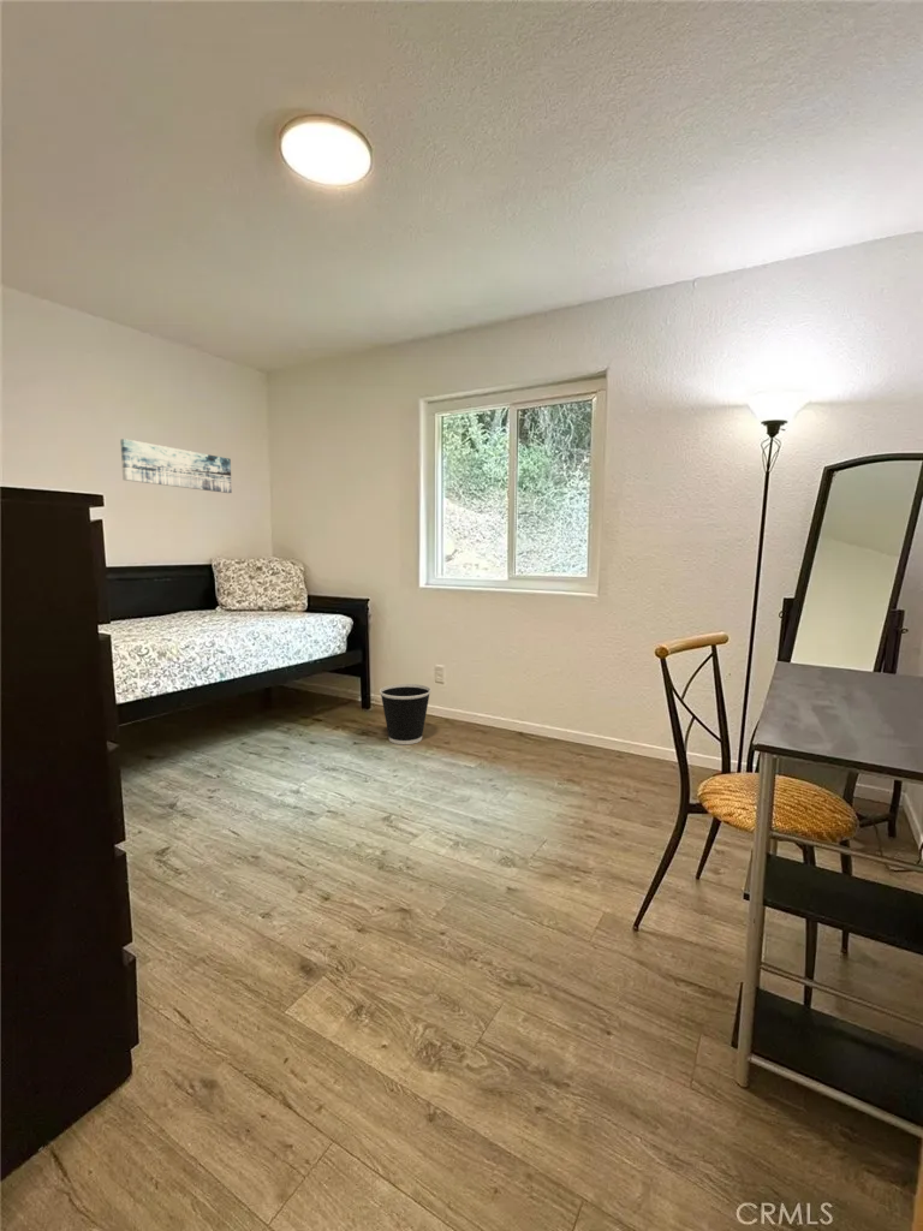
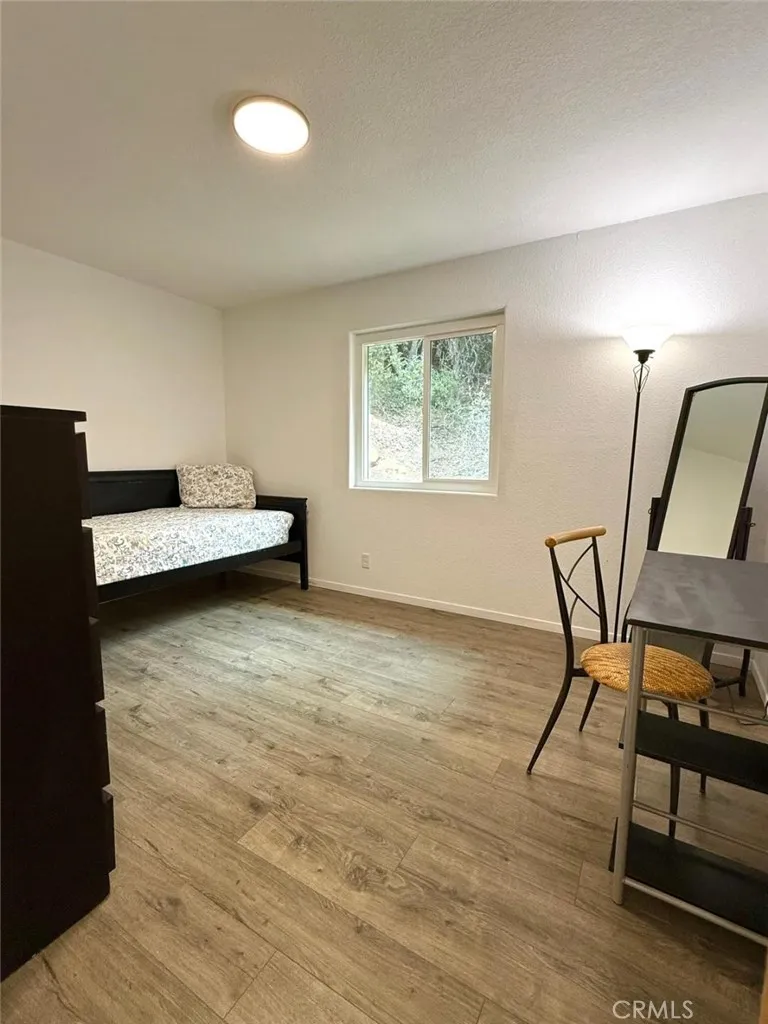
- wall art (180, 468)
- wastebasket (405, 714)
